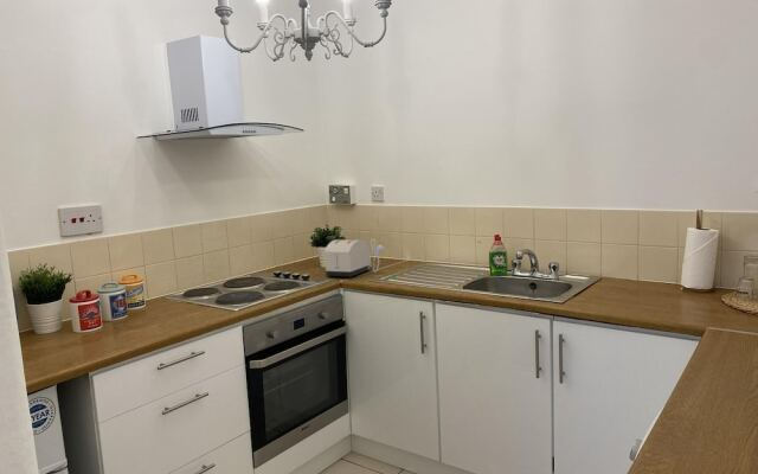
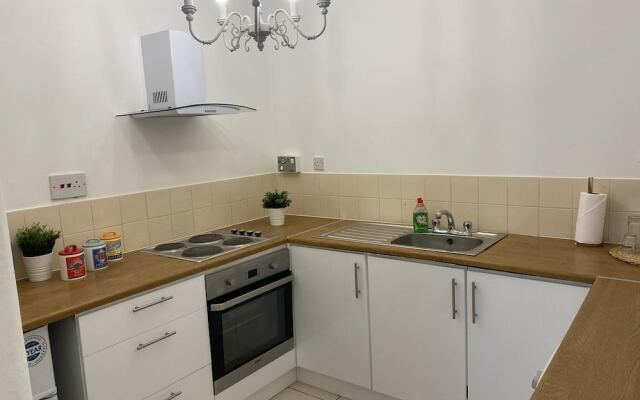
- toaster (355, 256)
